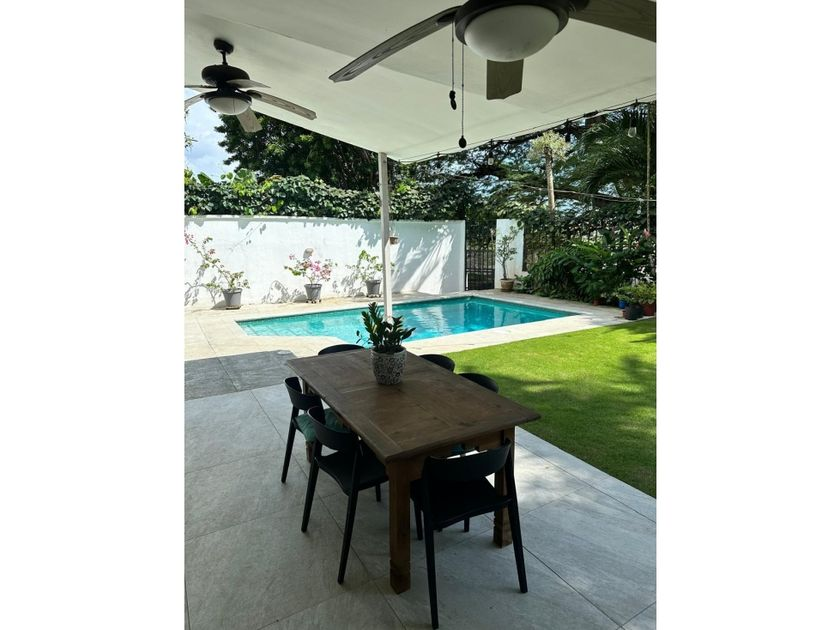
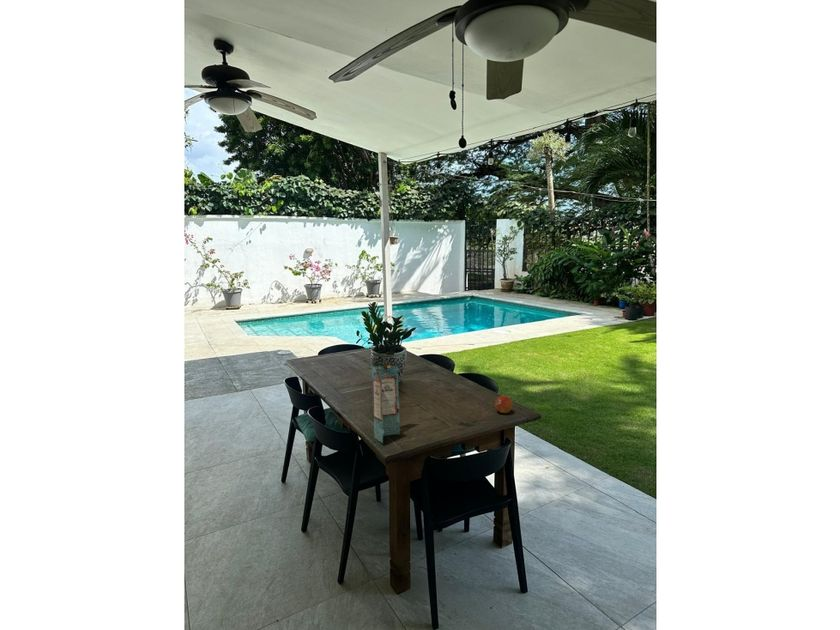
+ fruit (503, 404)
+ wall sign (388, 402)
